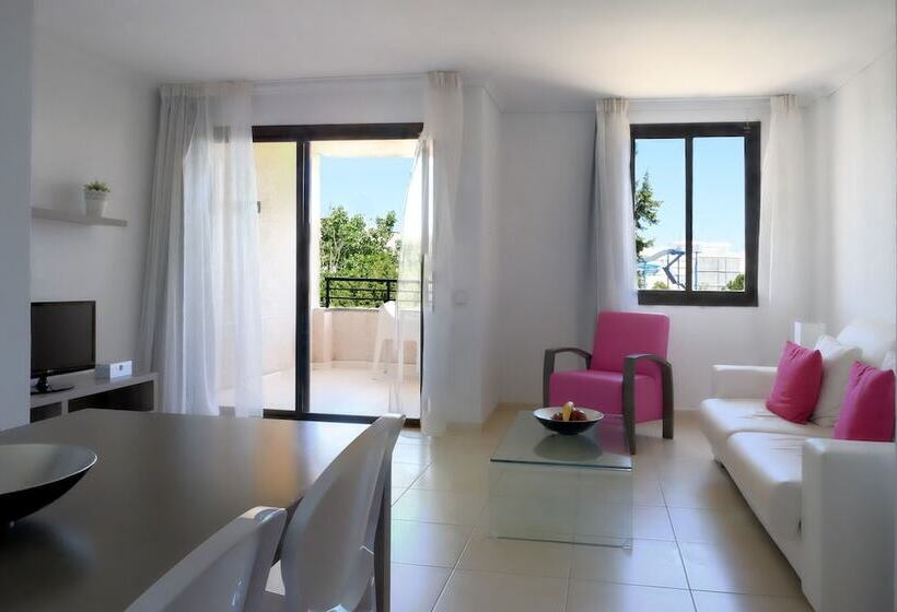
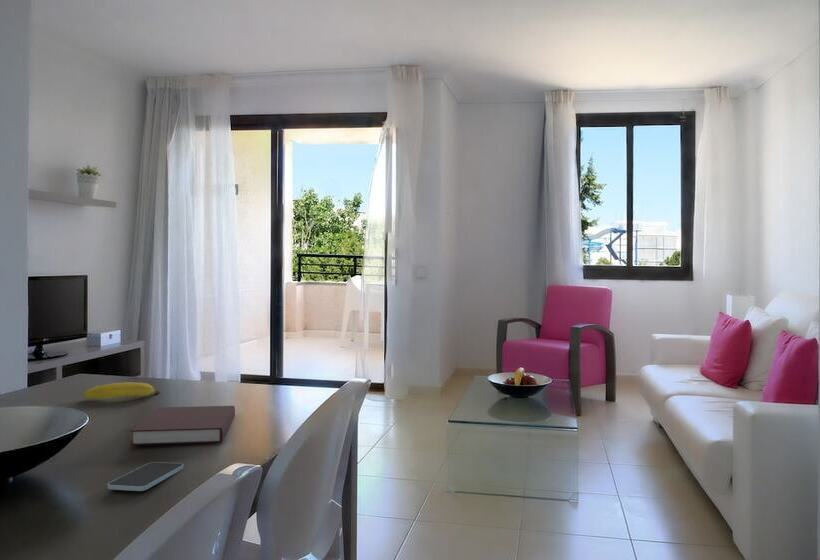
+ smartphone (147, 475)
+ fruit (121, 389)
+ notebook (187, 423)
